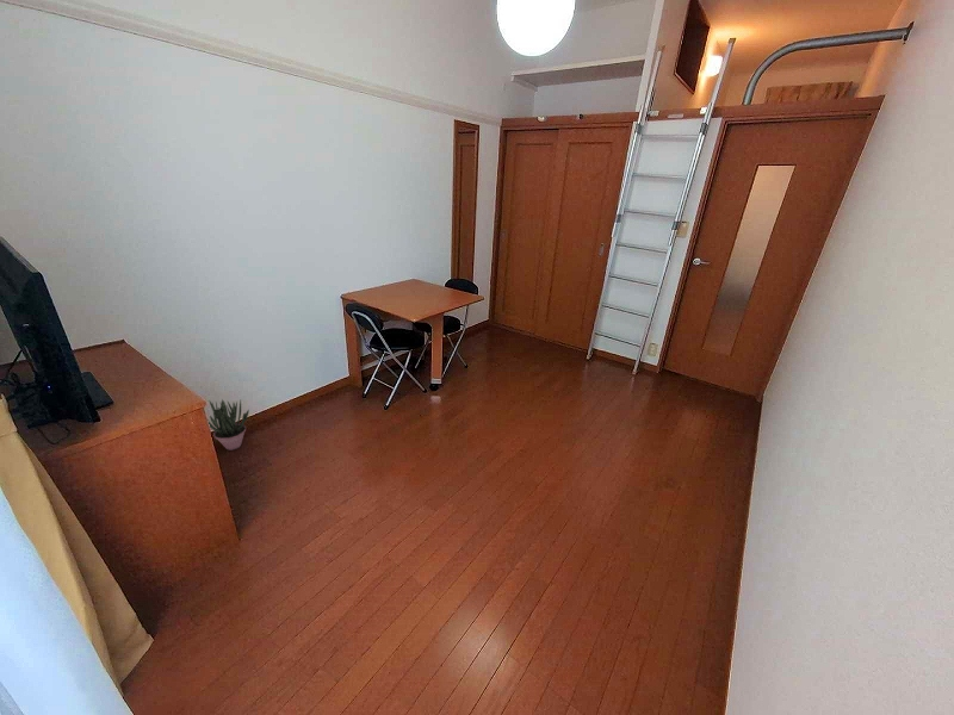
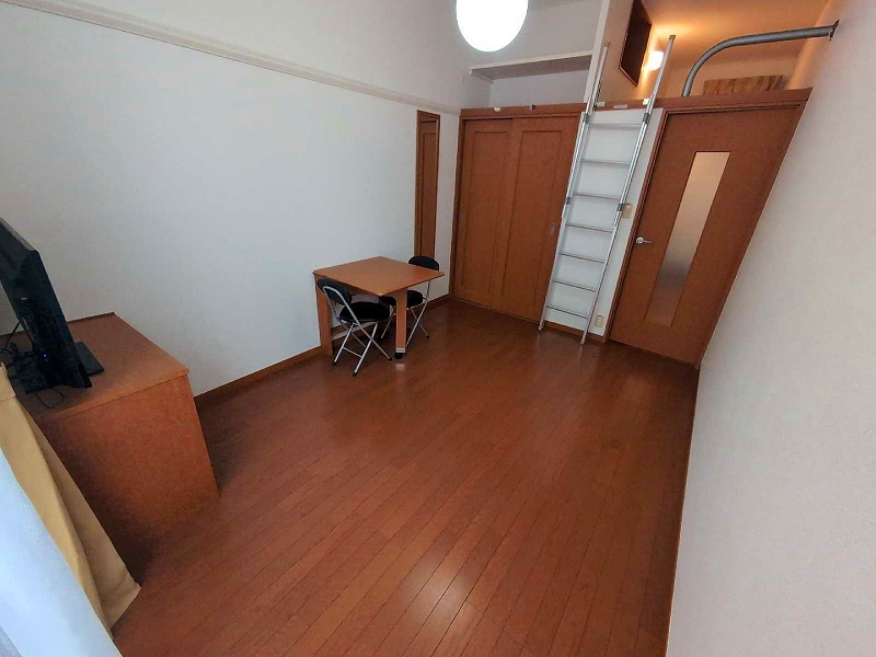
- potted plant (227, 424)
